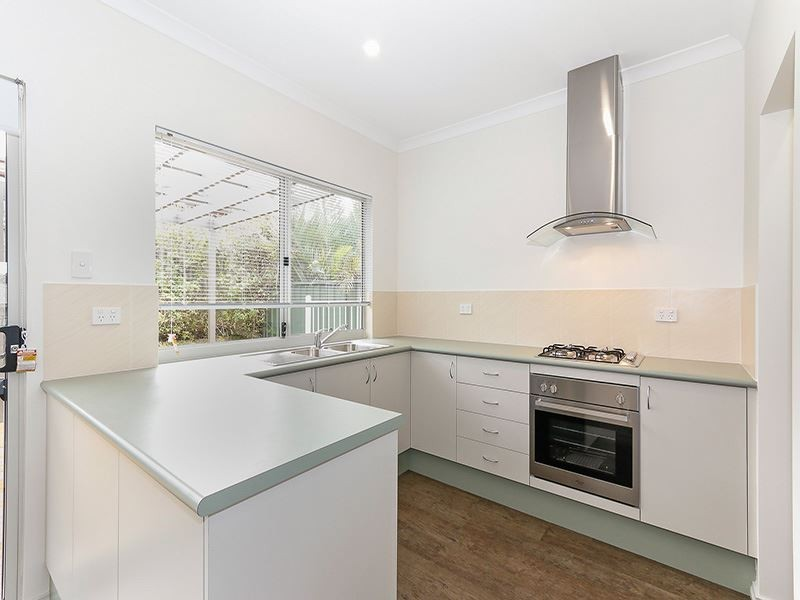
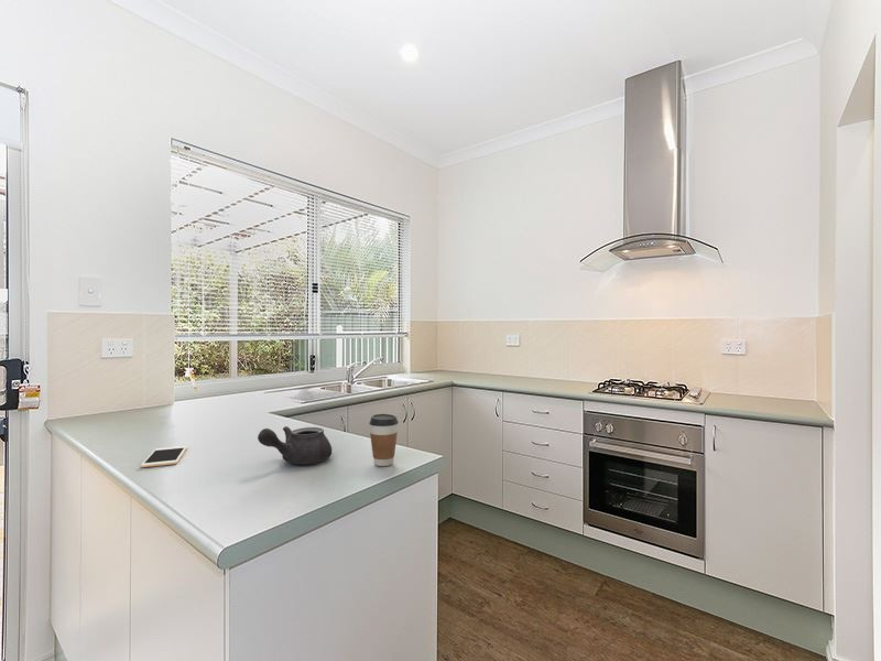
+ cell phone (165, 455)
+ teapot (293, 442)
+ coffee cup (383, 440)
